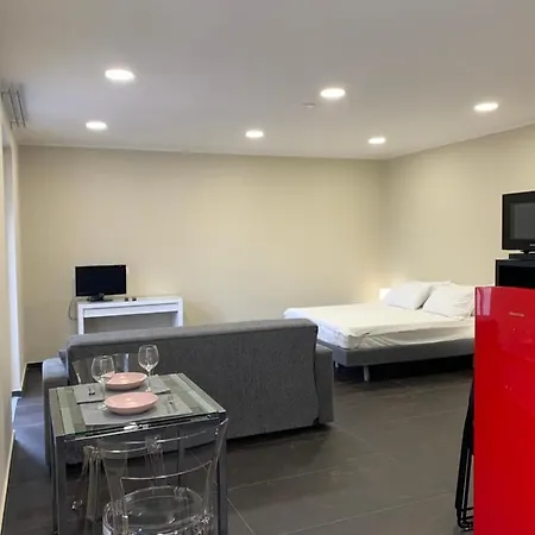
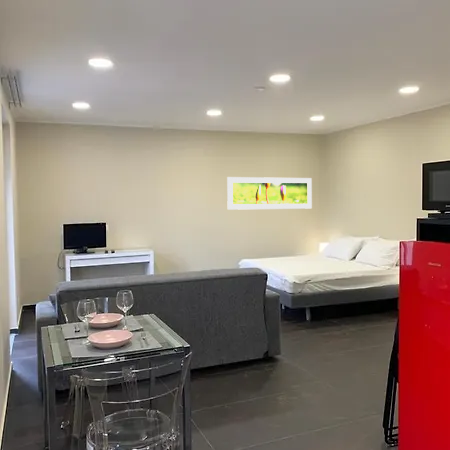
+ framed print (271, 193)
